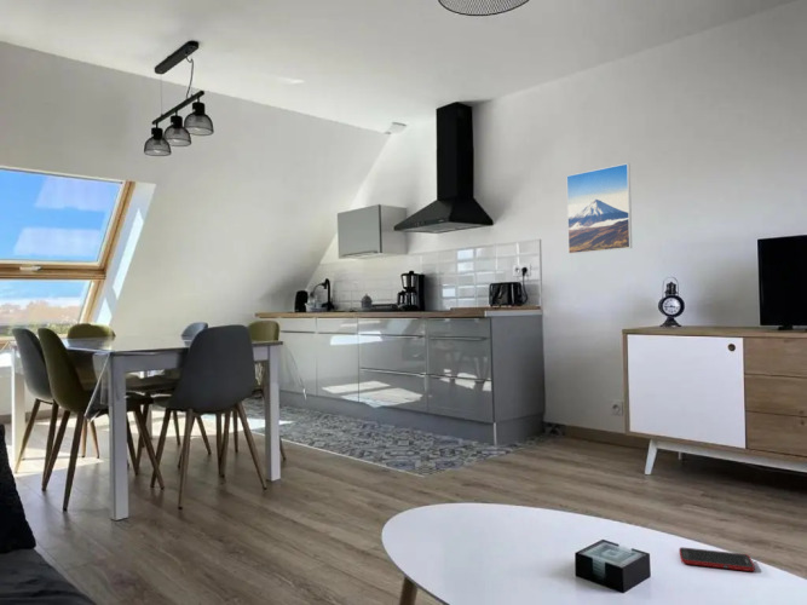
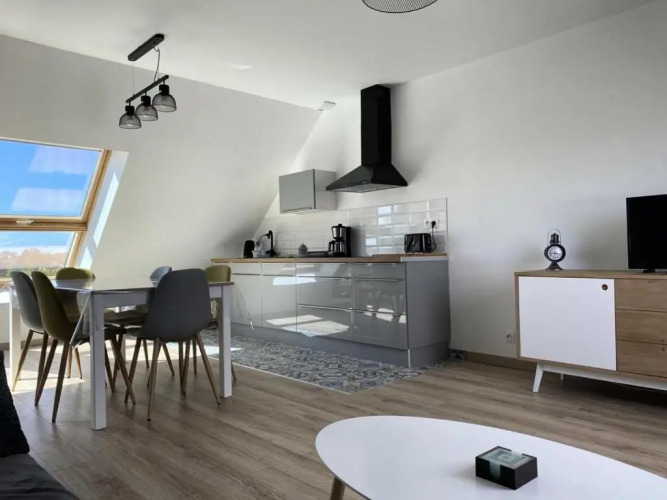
- cell phone (715, 559)
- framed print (598, 211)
